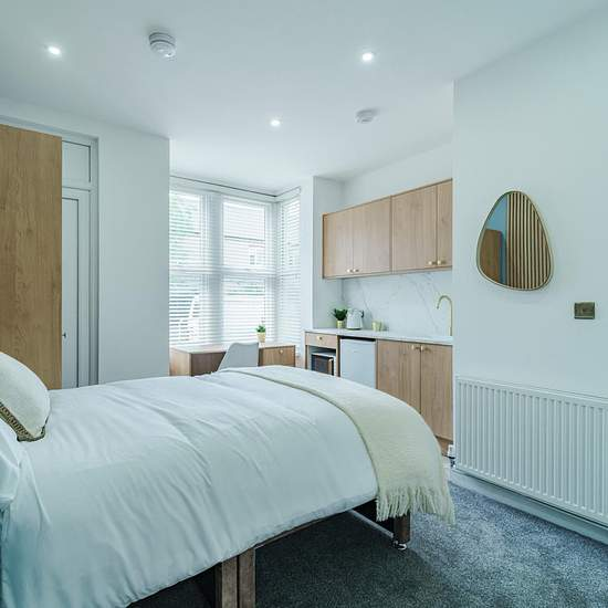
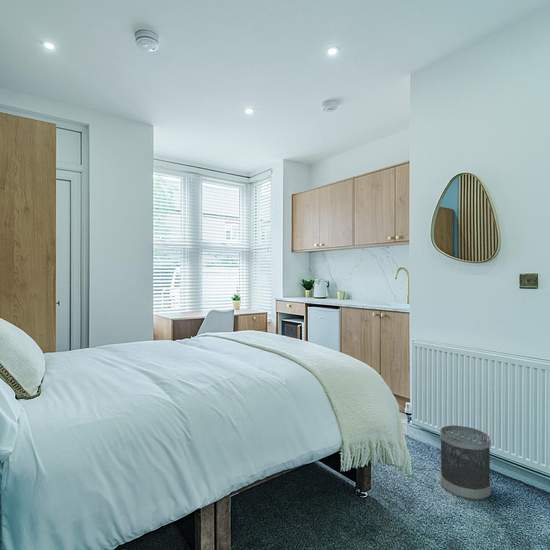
+ wastebasket (464, 460)
